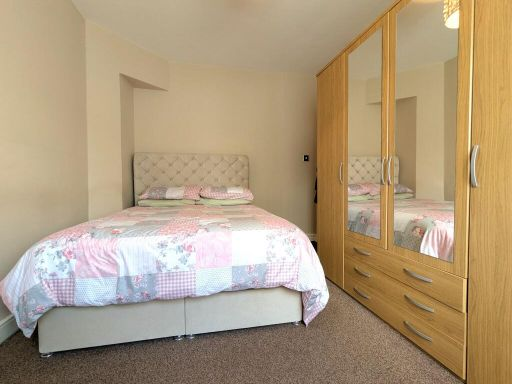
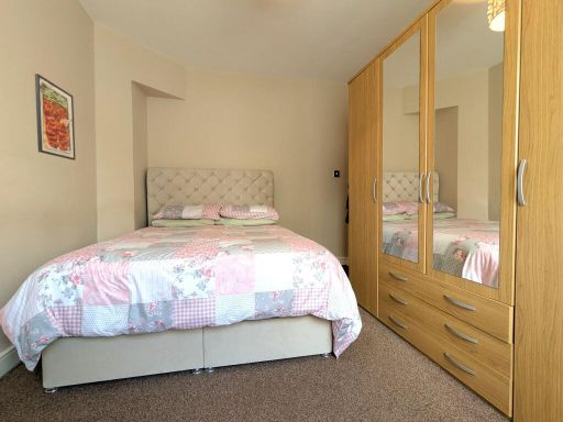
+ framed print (57, 121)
